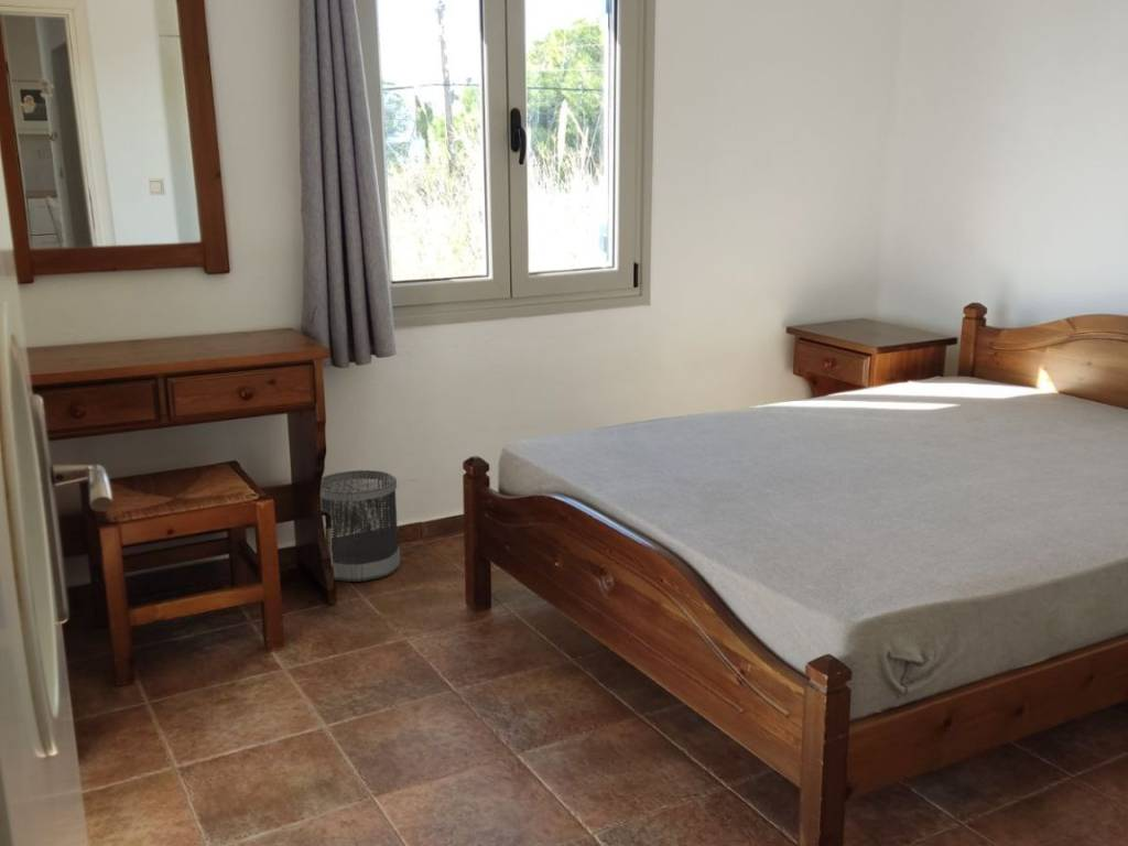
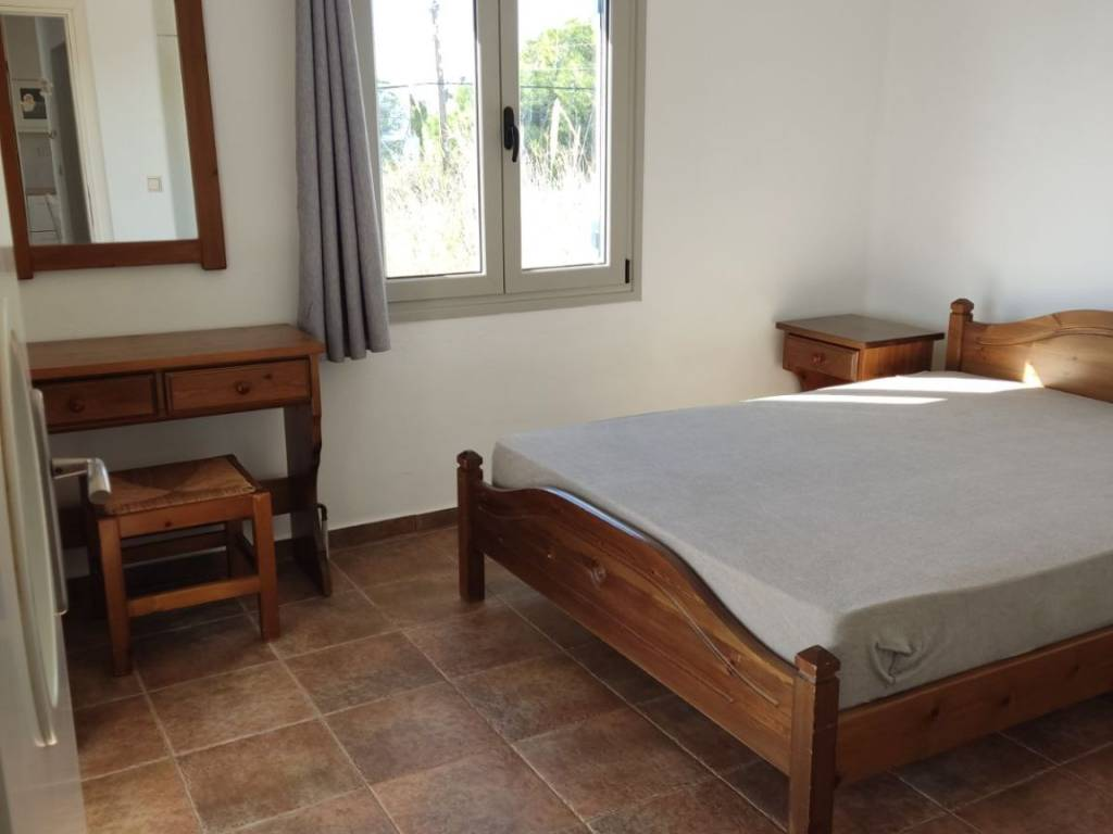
- wastebasket (358, 524)
